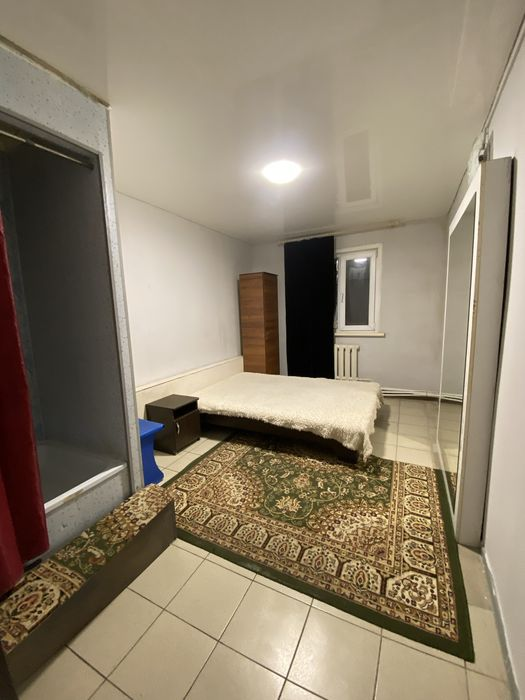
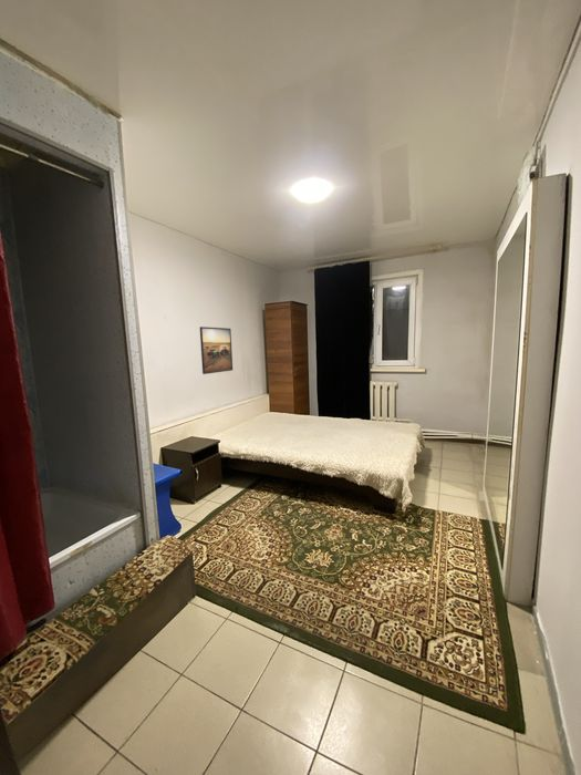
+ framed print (217, 350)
